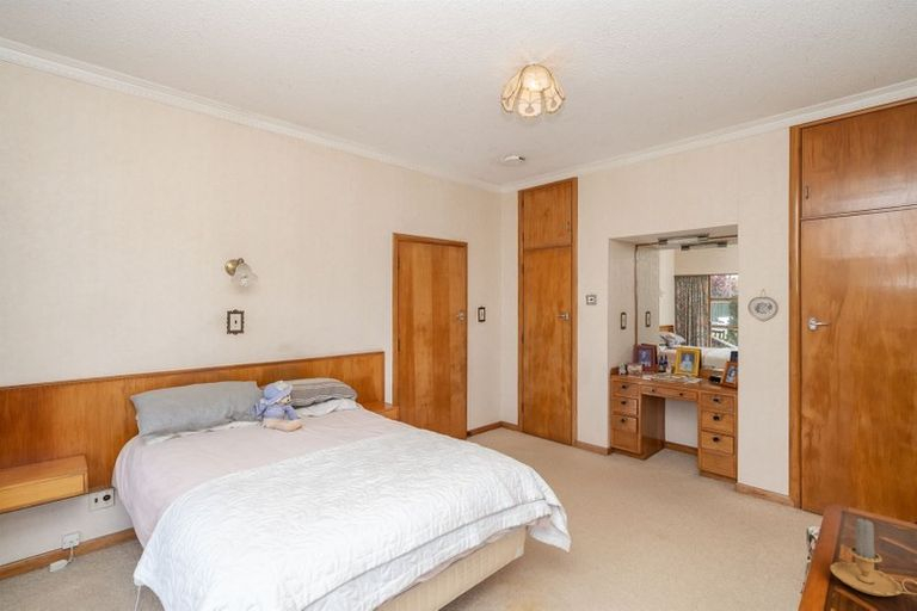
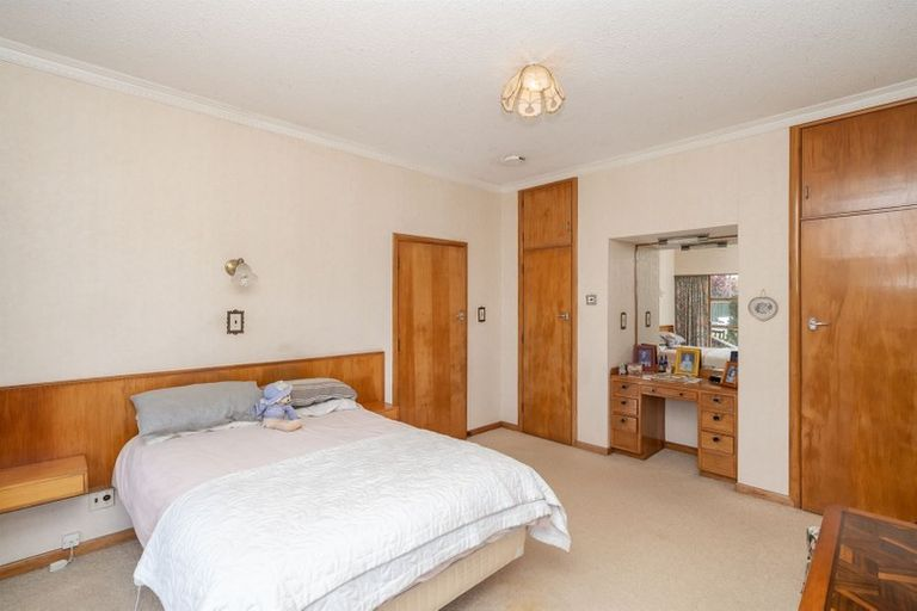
- candle (873, 554)
